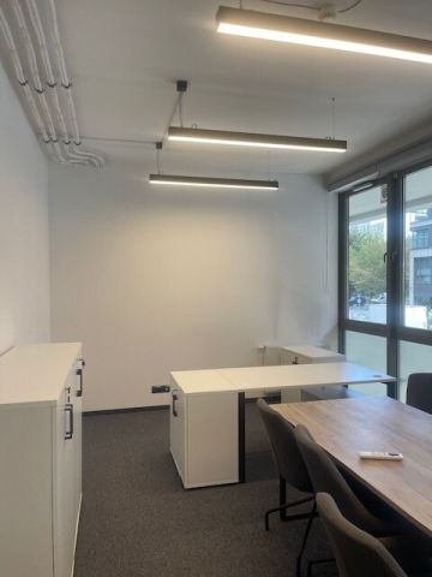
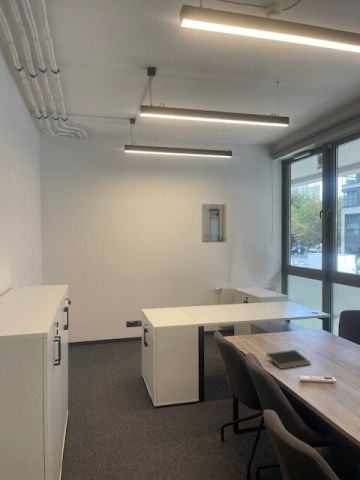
+ wall art (214, 223)
+ notepad (288, 358)
